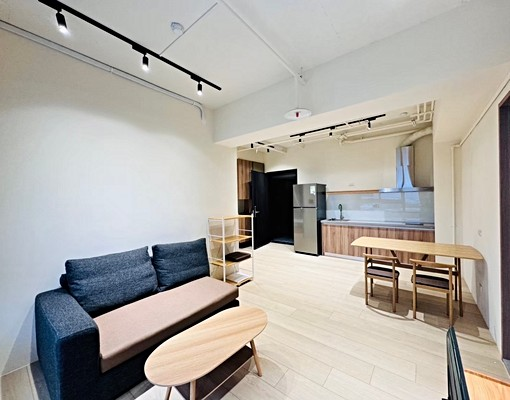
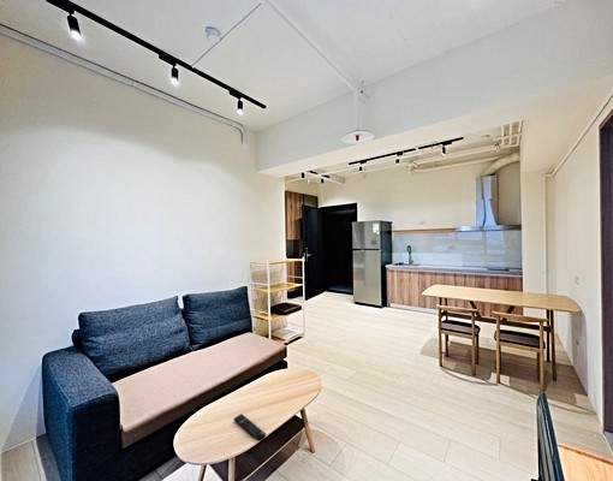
+ remote control (249, 427)
